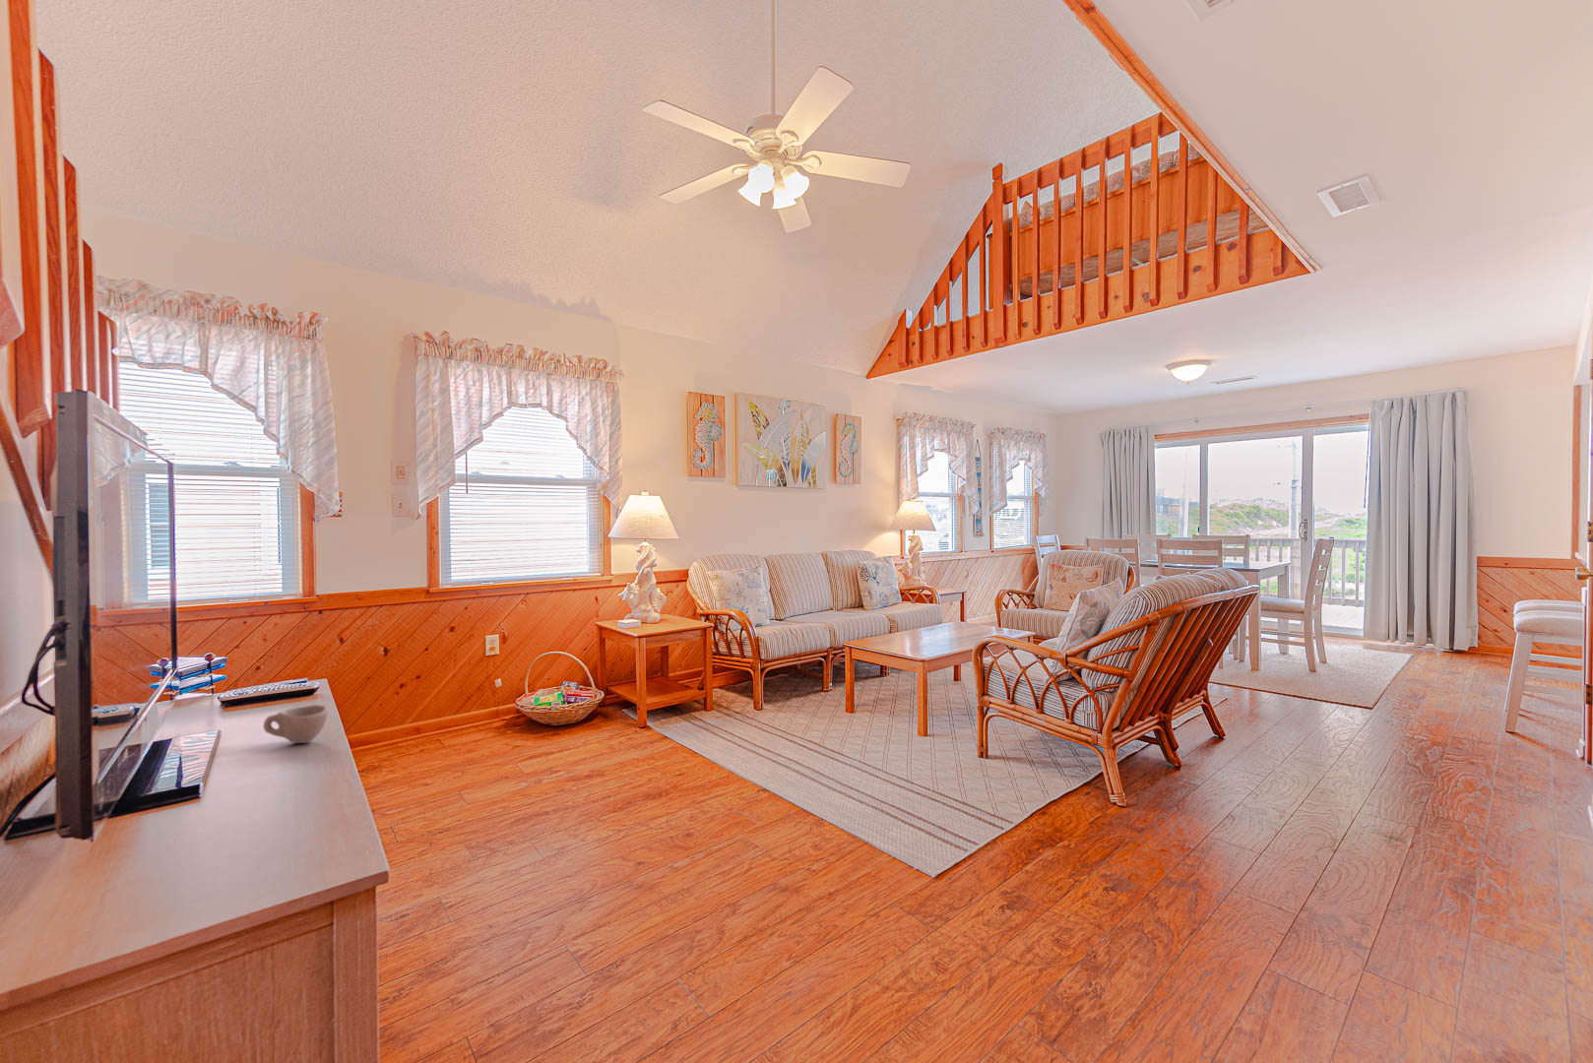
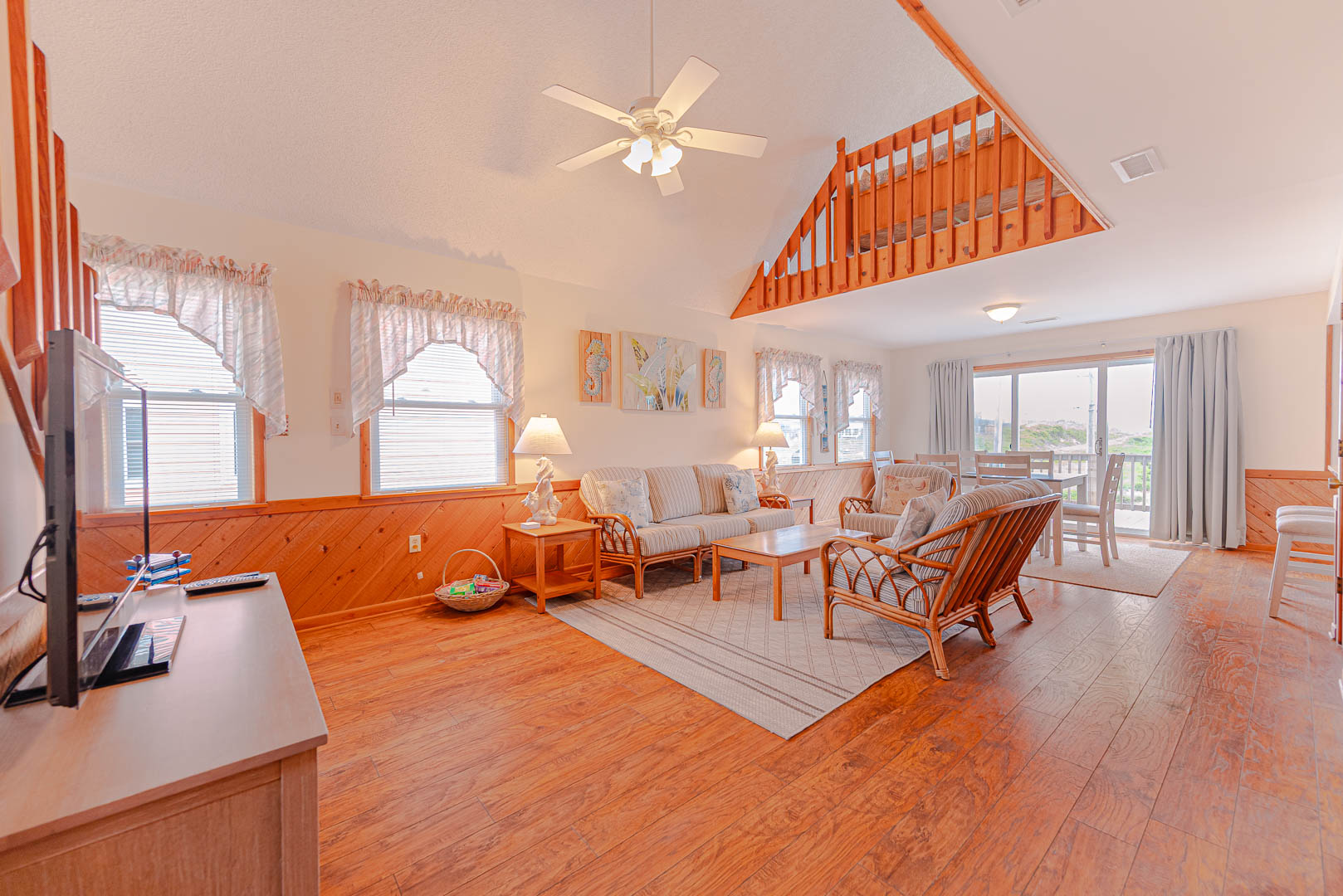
- cup (297, 726)
